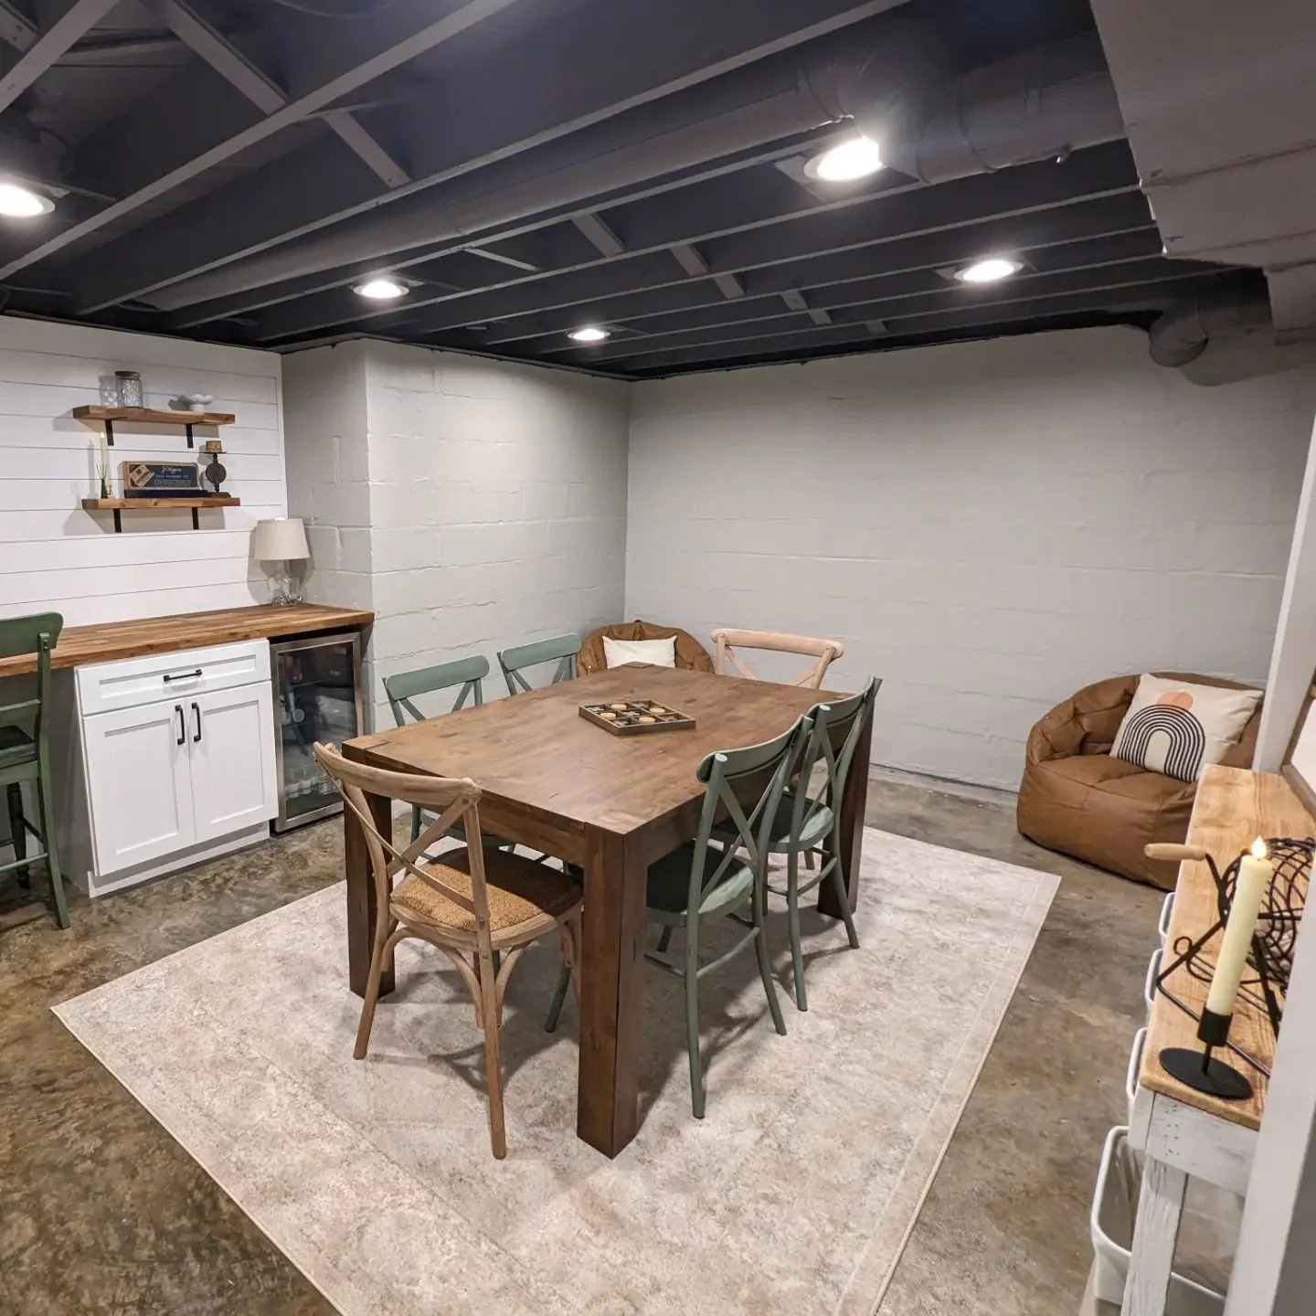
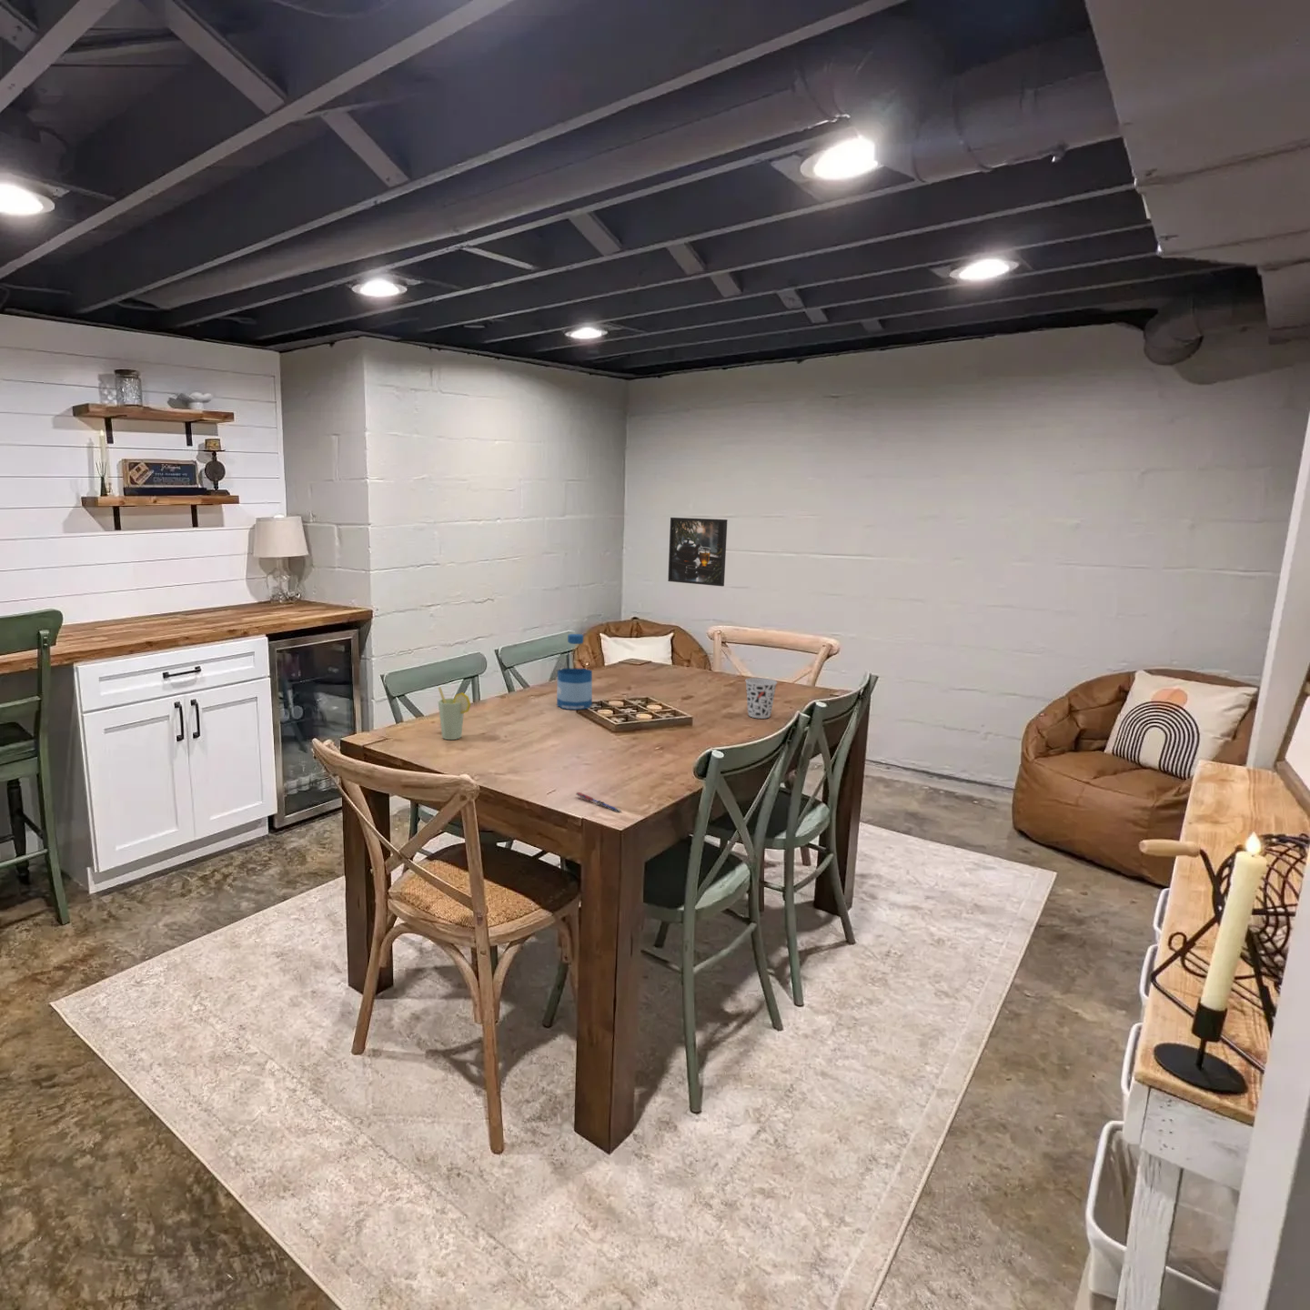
+ cup (759, 698)
+ bottle (575, 669)
+ pen (597, 800)
+ cup (453, 714)
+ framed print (697, 552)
